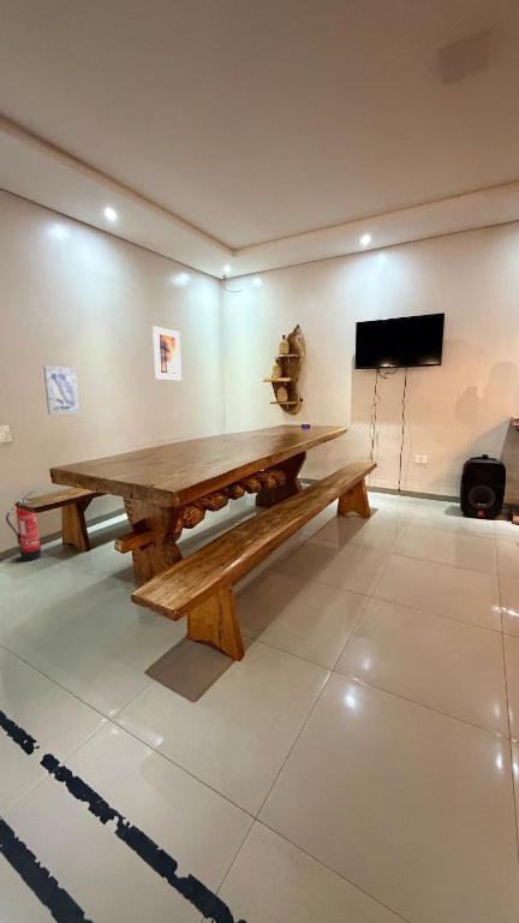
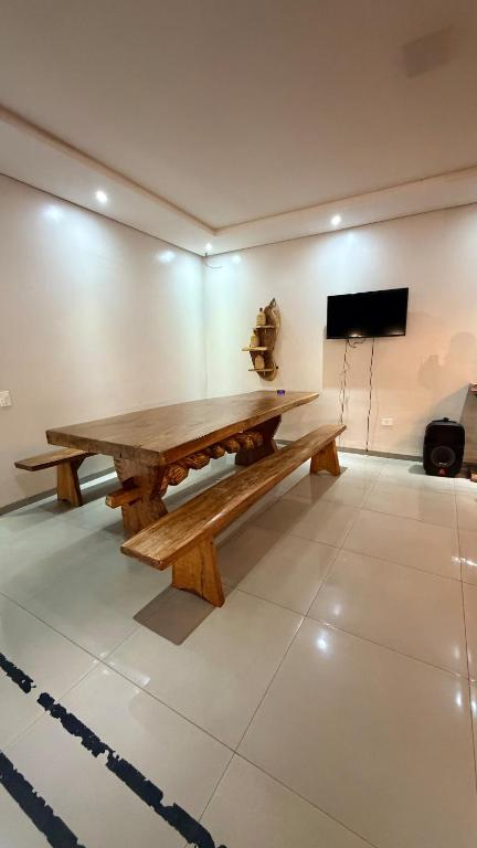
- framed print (167, 355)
- fire extinguisher (24, 526)
- wall art (61, 391)
